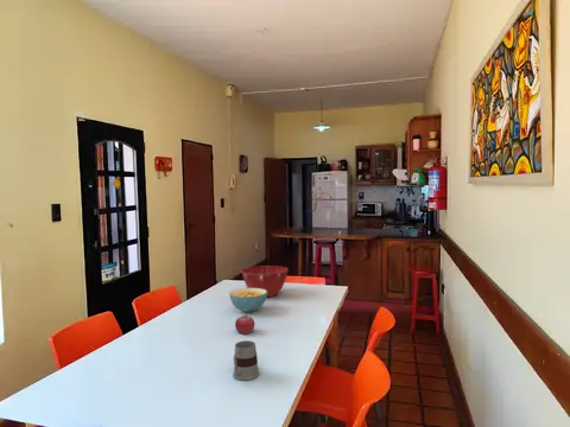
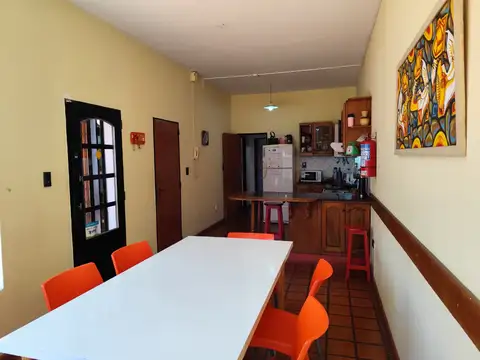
- cereal bowl (248, 301)
- fruit (245, 323)
- mixing bowl (265, 281)
- mug (243, 361)
